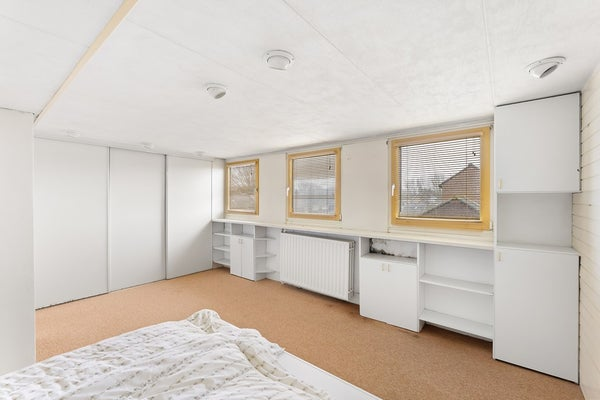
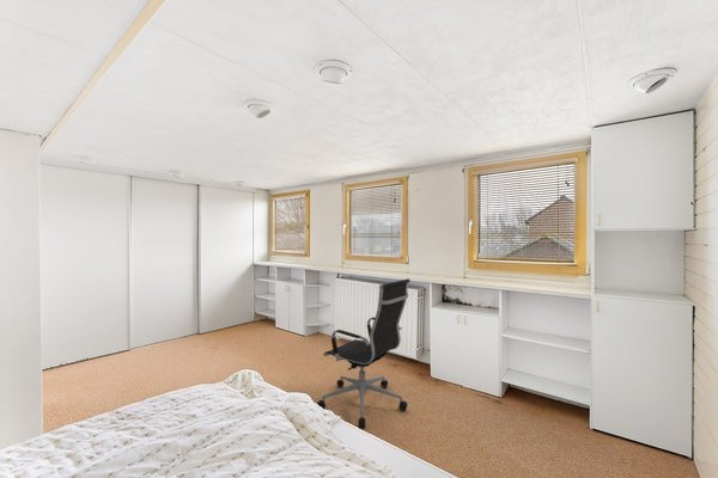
+ office chair (364, 339)
